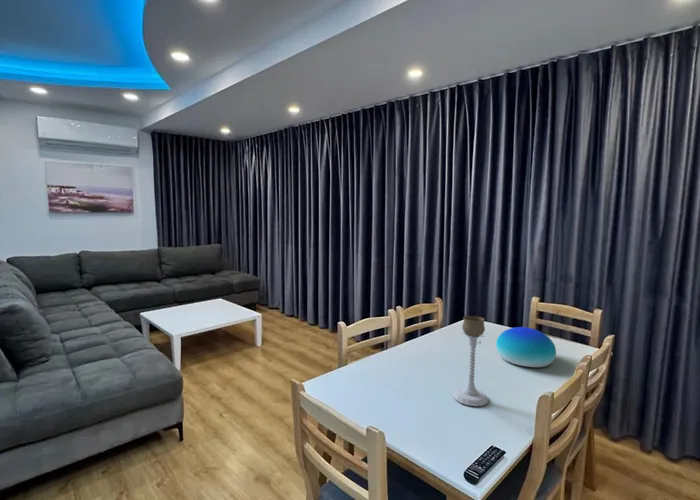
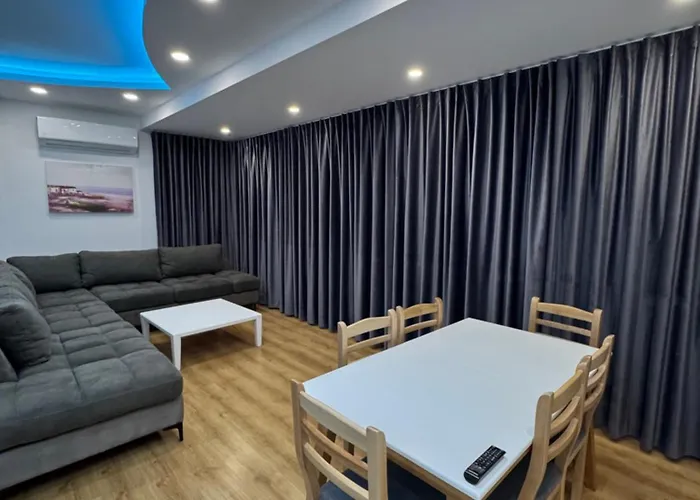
- candle holder (472, 358)
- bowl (525, 343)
